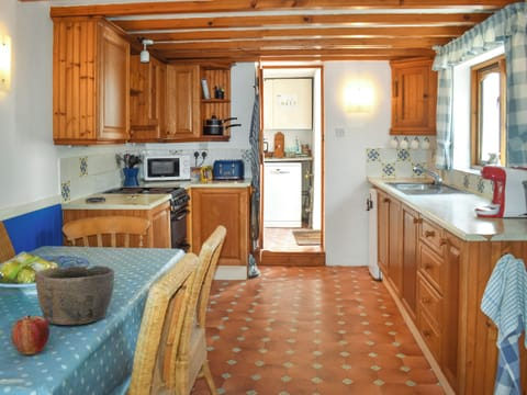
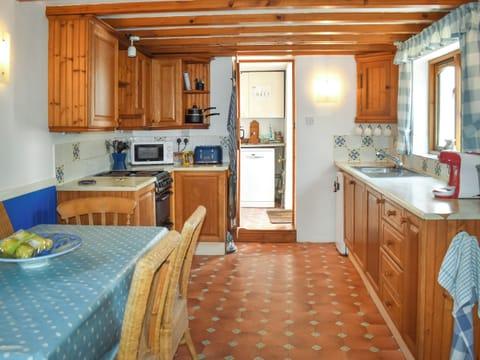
- apple (31, 334)
- bowl (76, 294)
